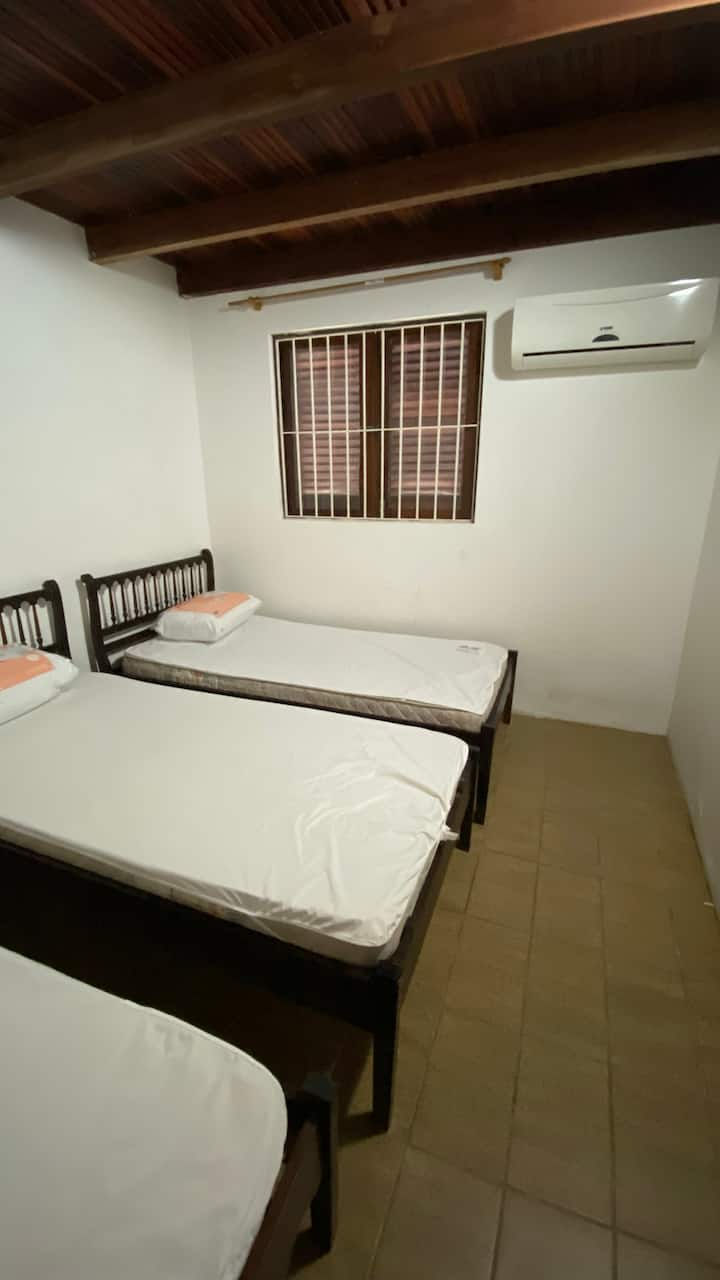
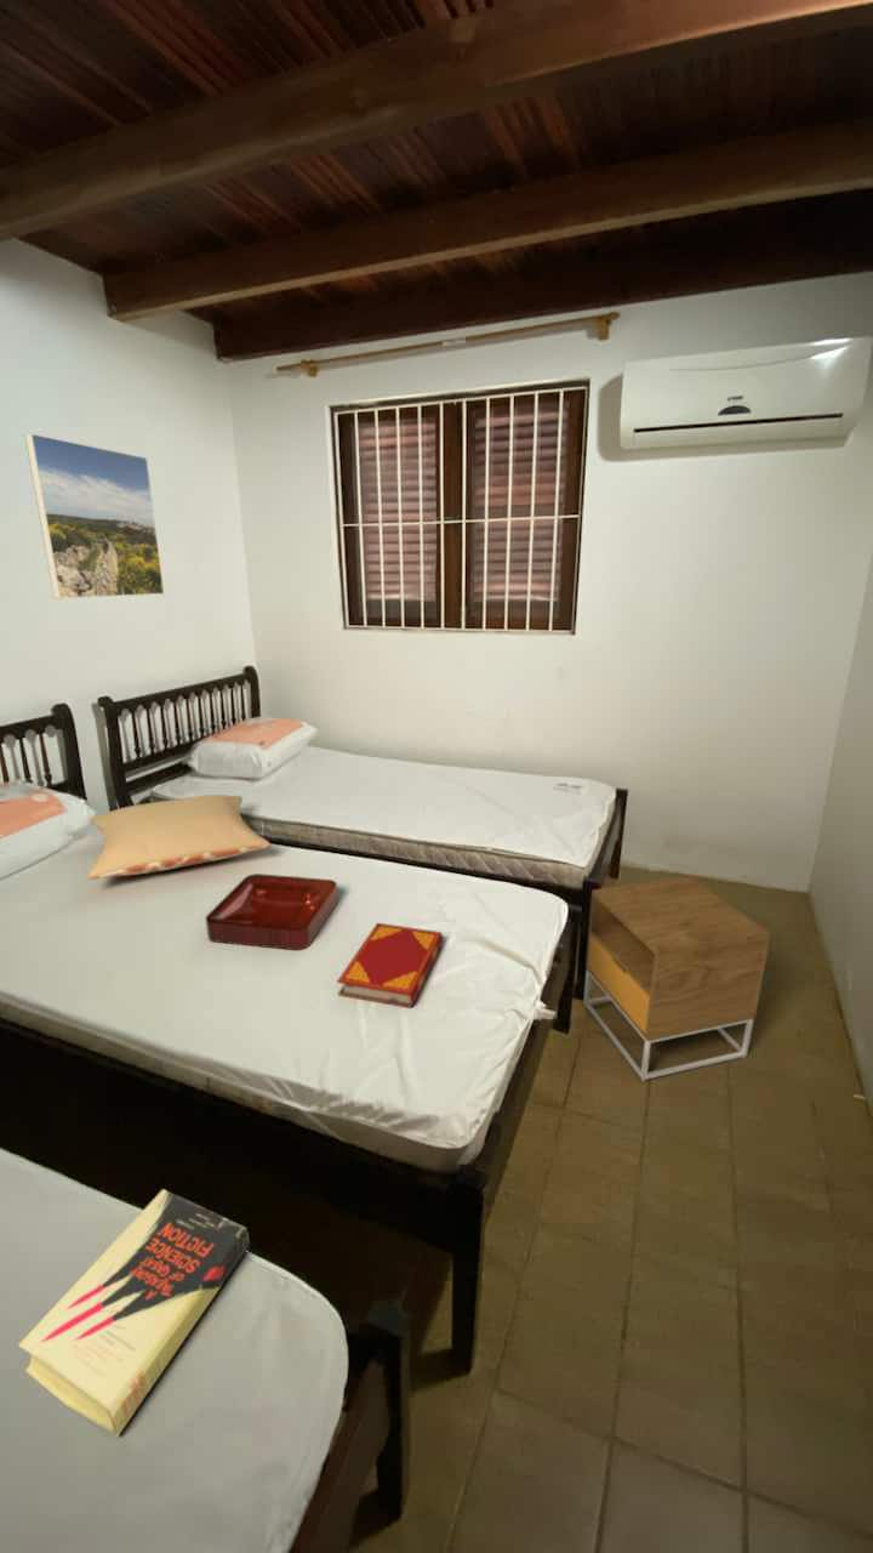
+ decorative tray (275, 909)
+ hardback book (393, 961)
+ pillow (176, 831)
+ book (143, 1293)
+ nightstand (667, 972)
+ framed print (103, 523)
